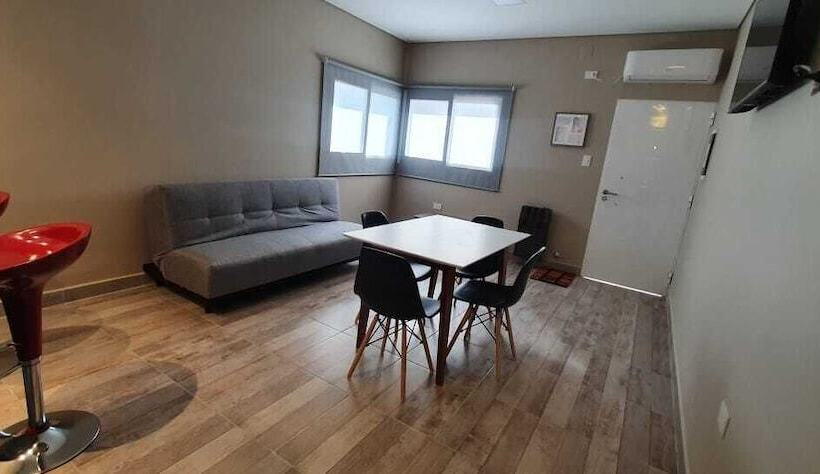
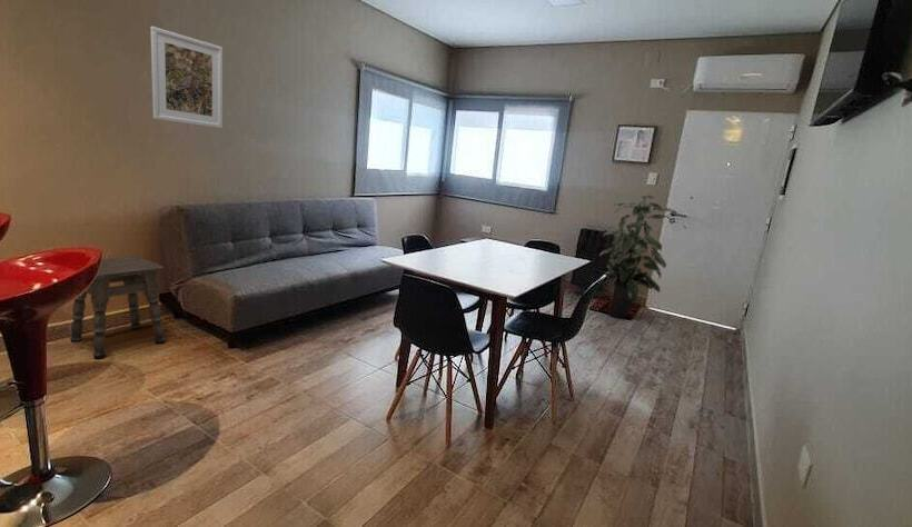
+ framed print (189, 81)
+ indoor plant (633, 258)
+ side table (113, 296)
